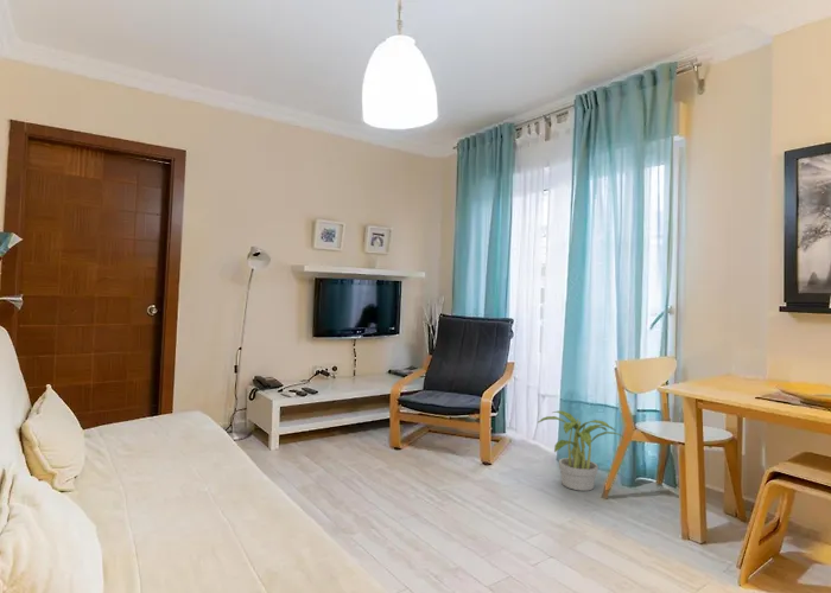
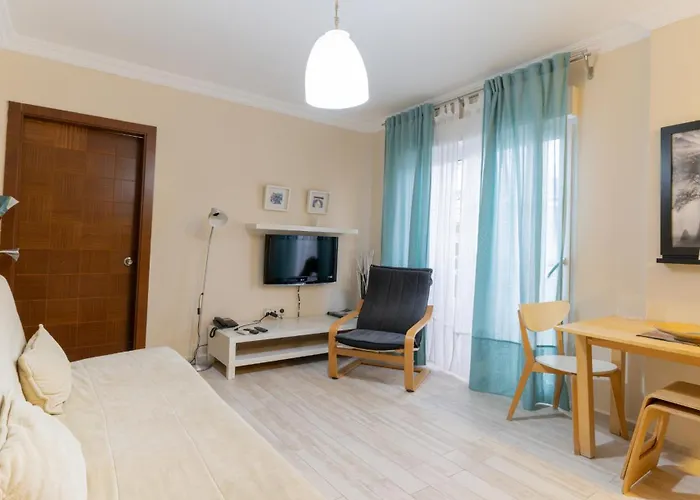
- potted plant (579, 451)
